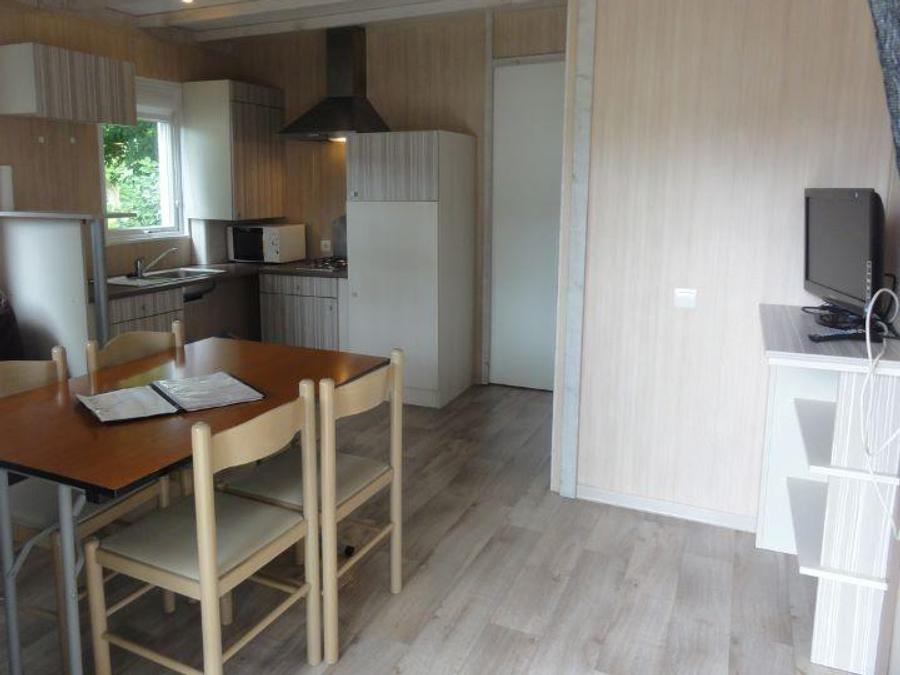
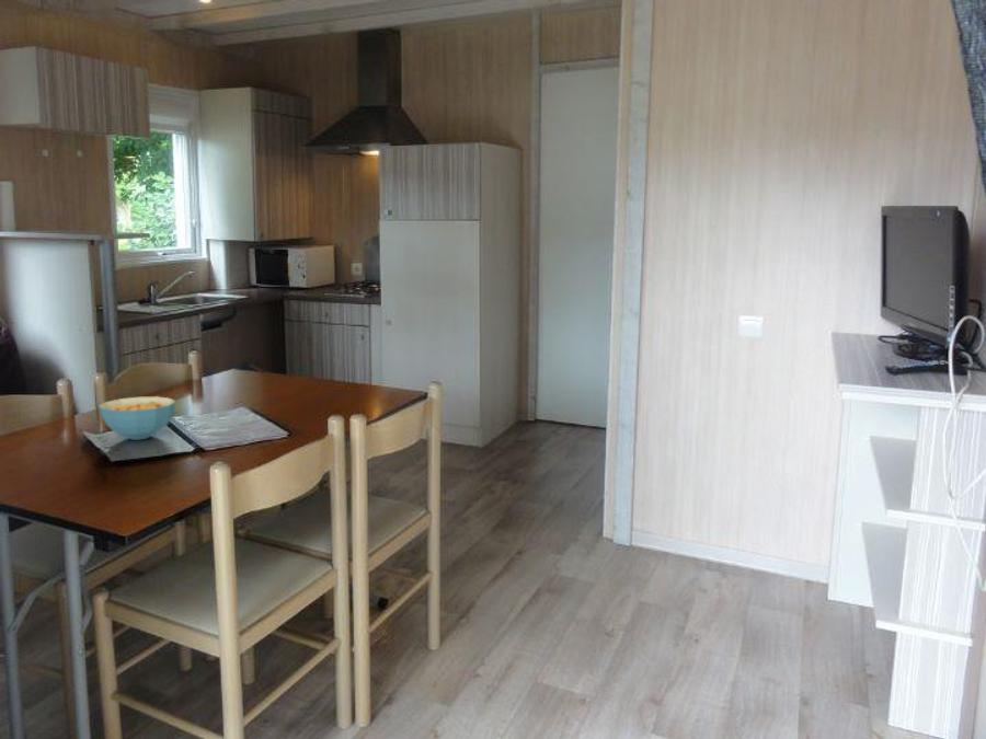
+ cereal bowl (138, 419)
